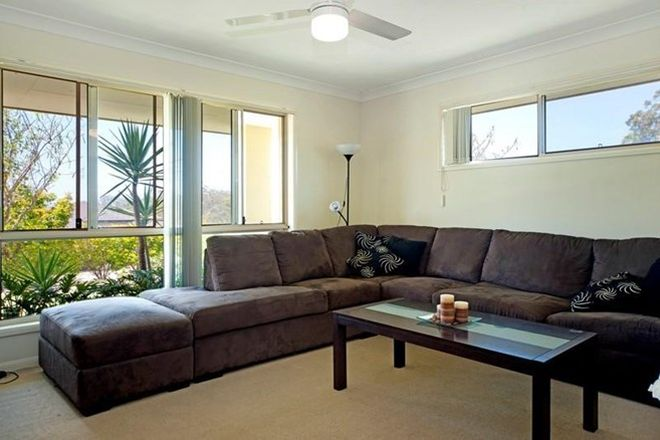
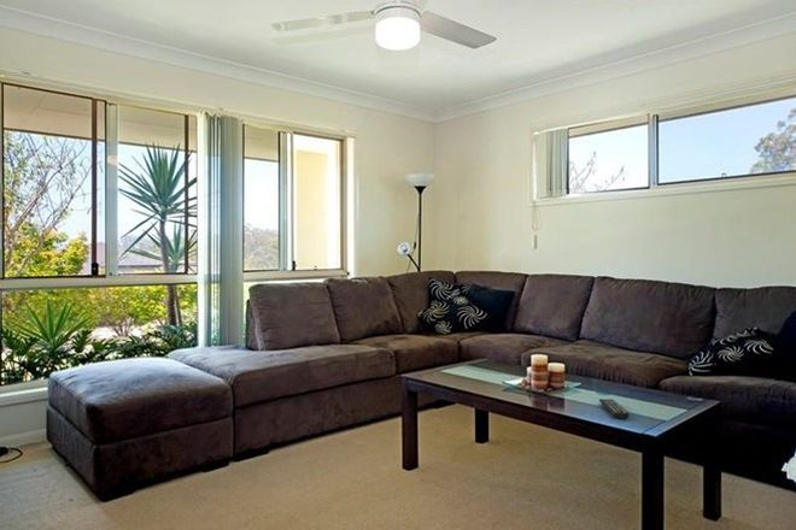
+ remote control (613, 407)
